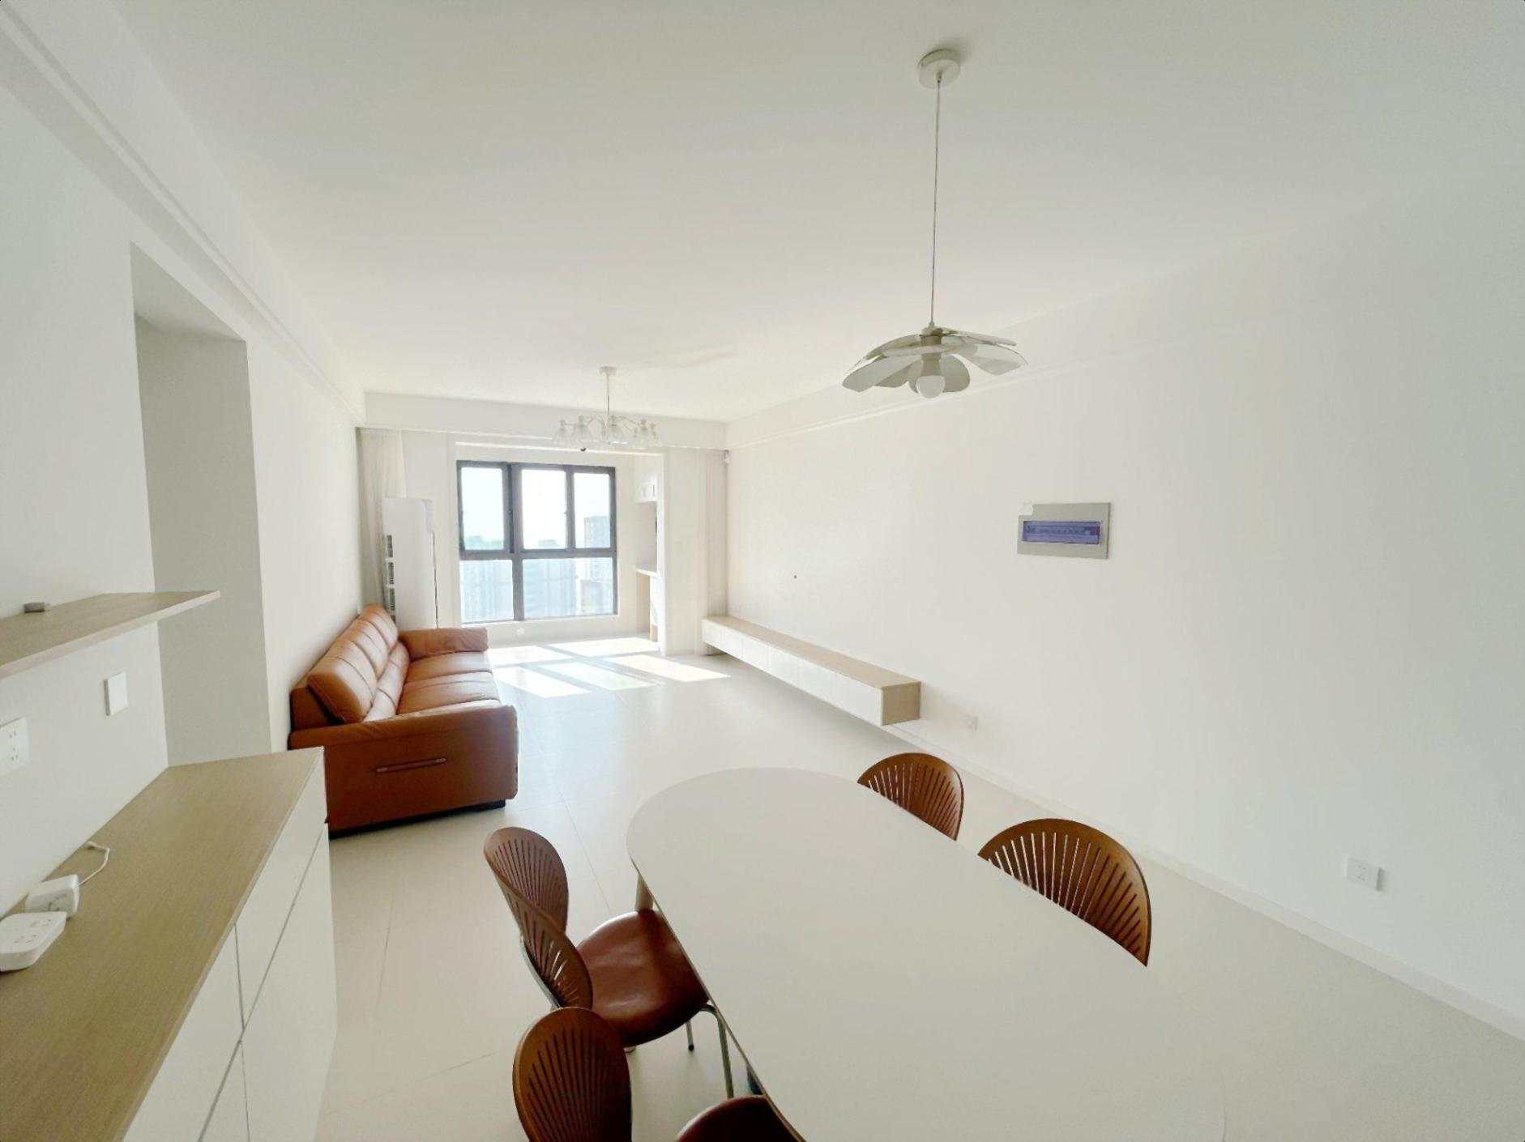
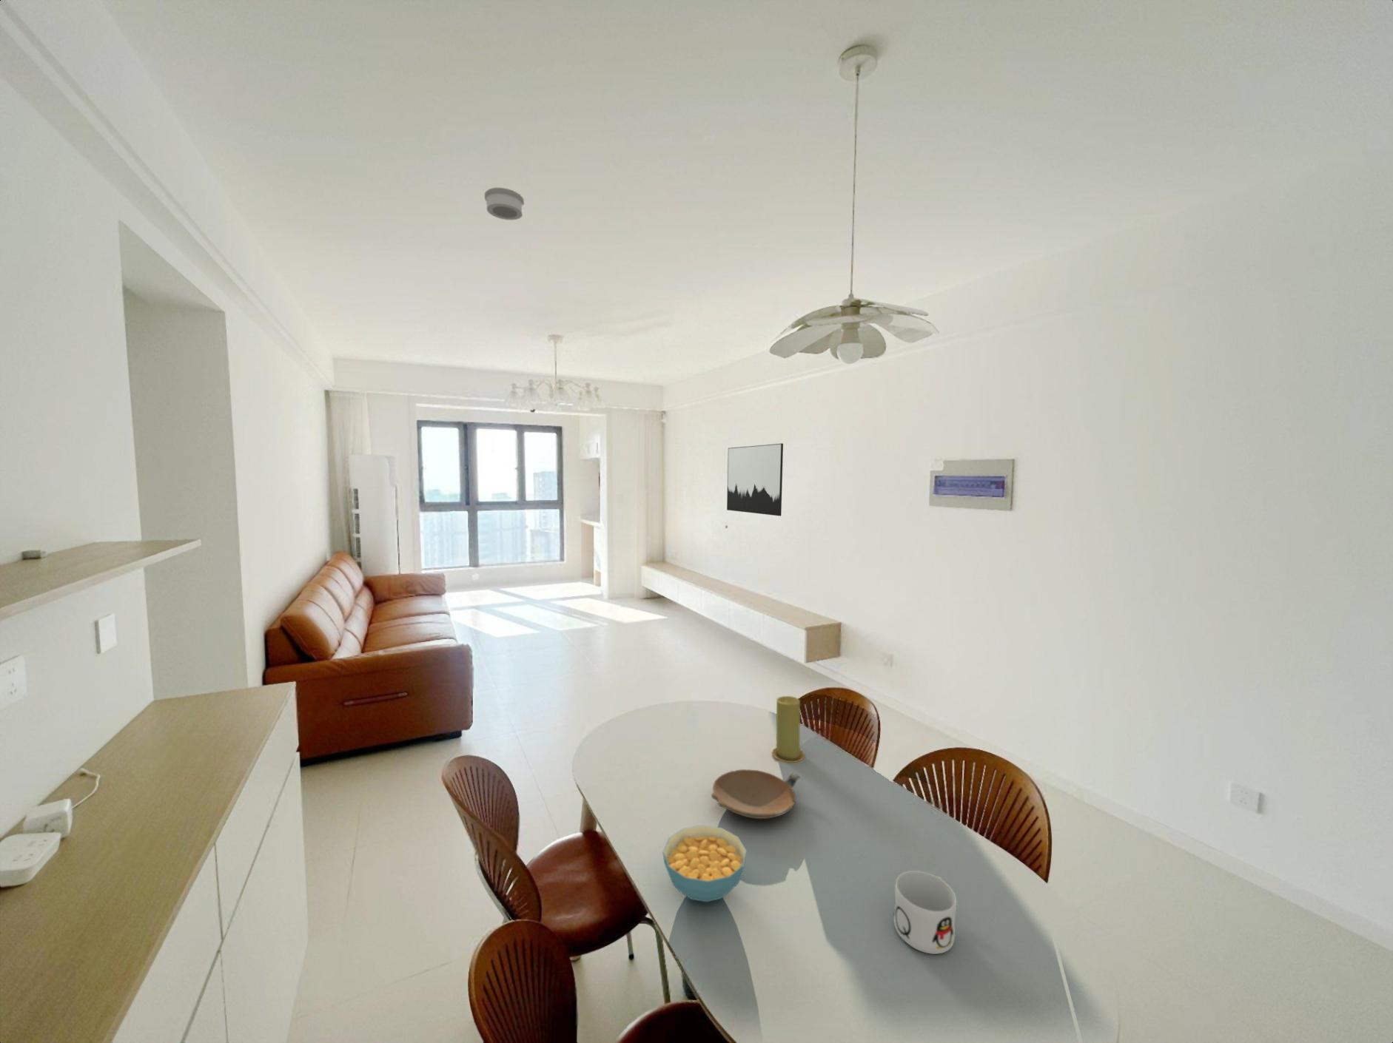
+ candle (788, 726)
+ mug (927, 905)
+ cereal bowl (704, 871)
+ smoke detector (504, 202)
+ wall art (752, 480)
+ bowl (754, 794)
